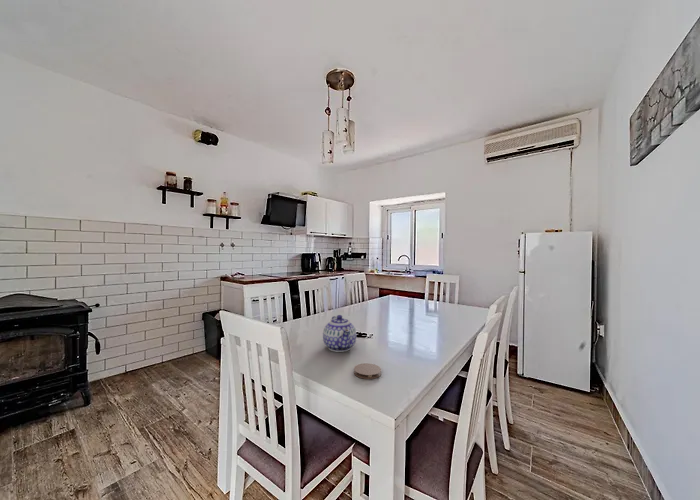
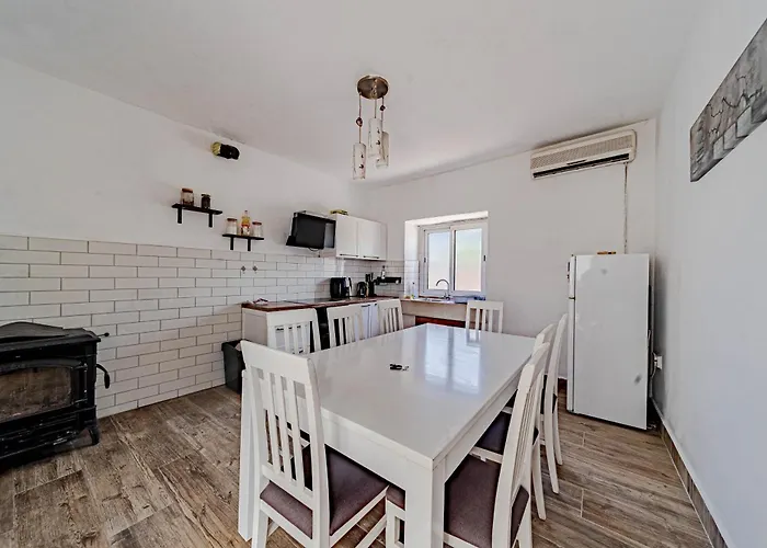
- teapot (339, 331)
- coaster (367, 370)
